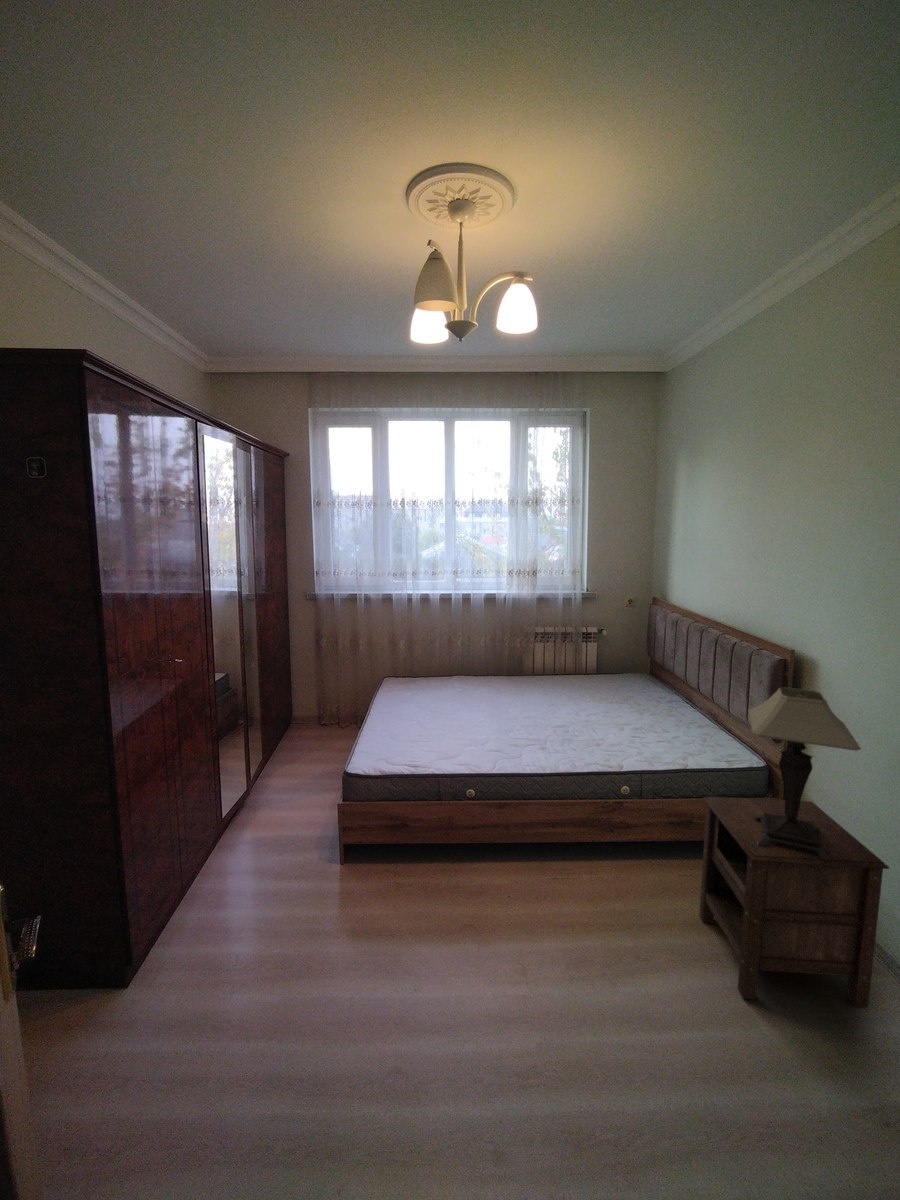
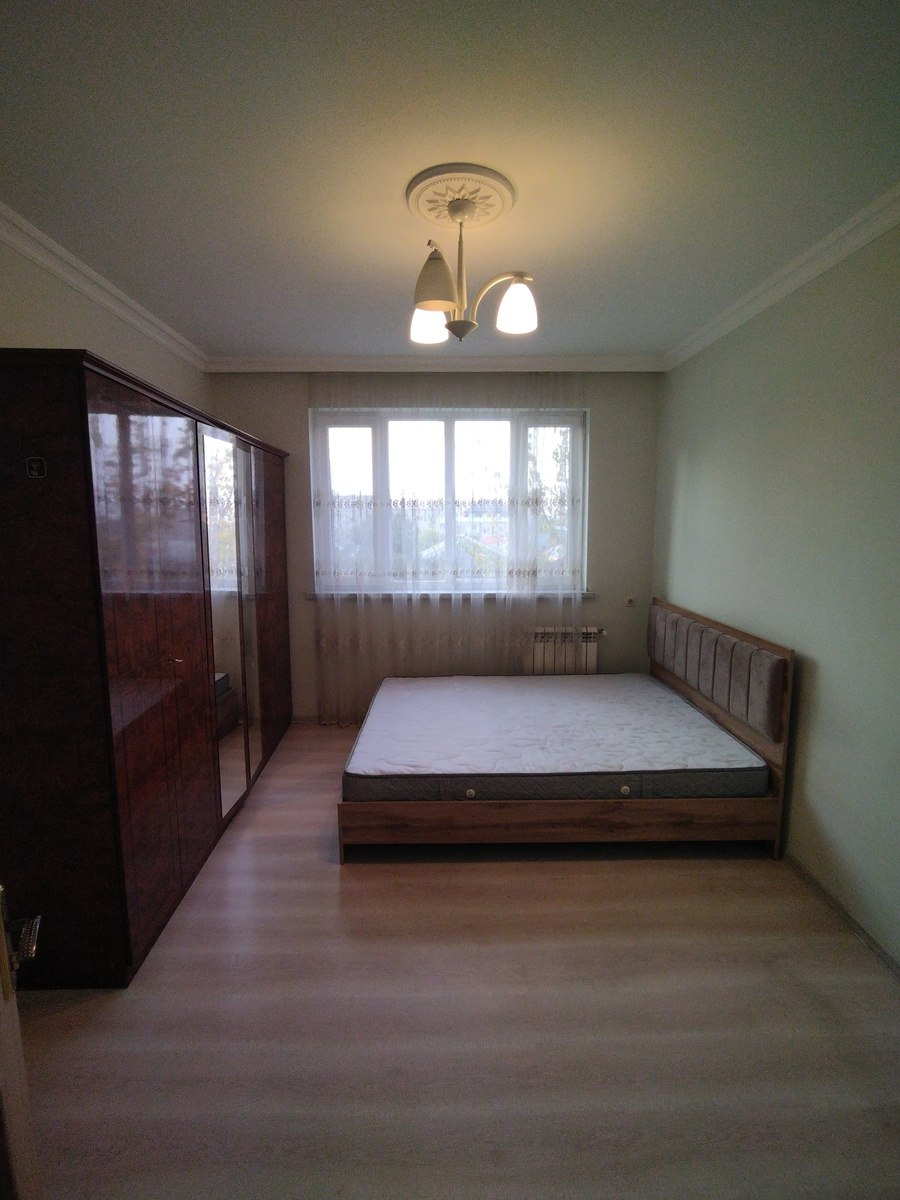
- nightstand (780, 892)
- table lamp (795, 765)
